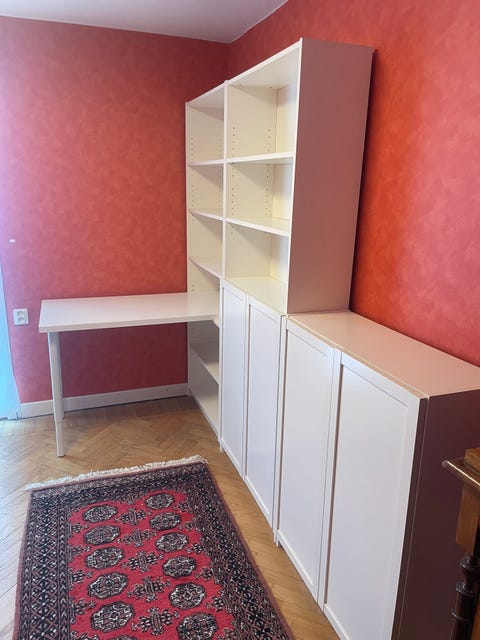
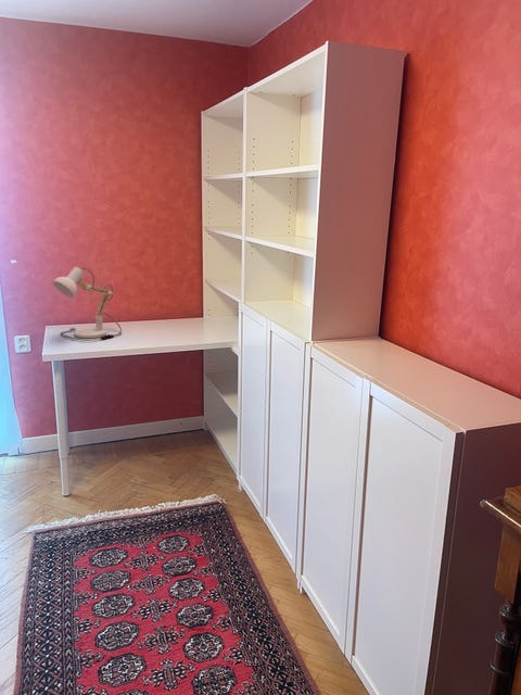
+ desk lamp (89, 290)
